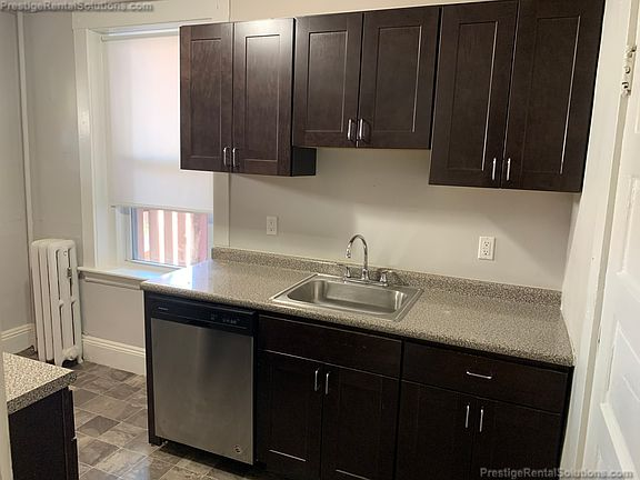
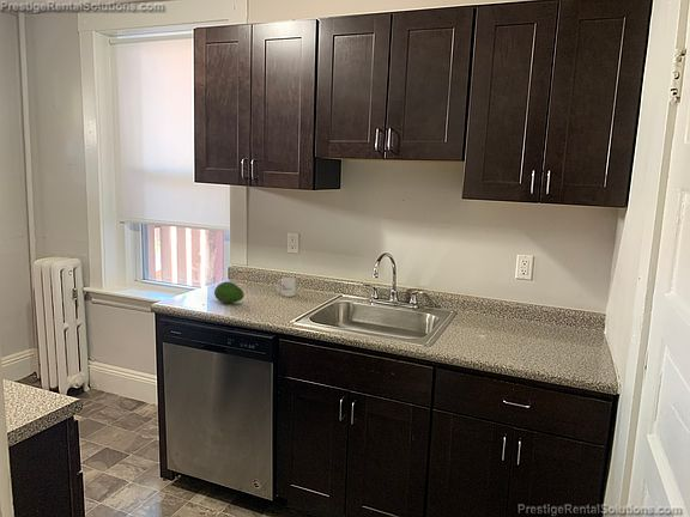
+ fruit (229, 292)
+ mug (285, 286)
